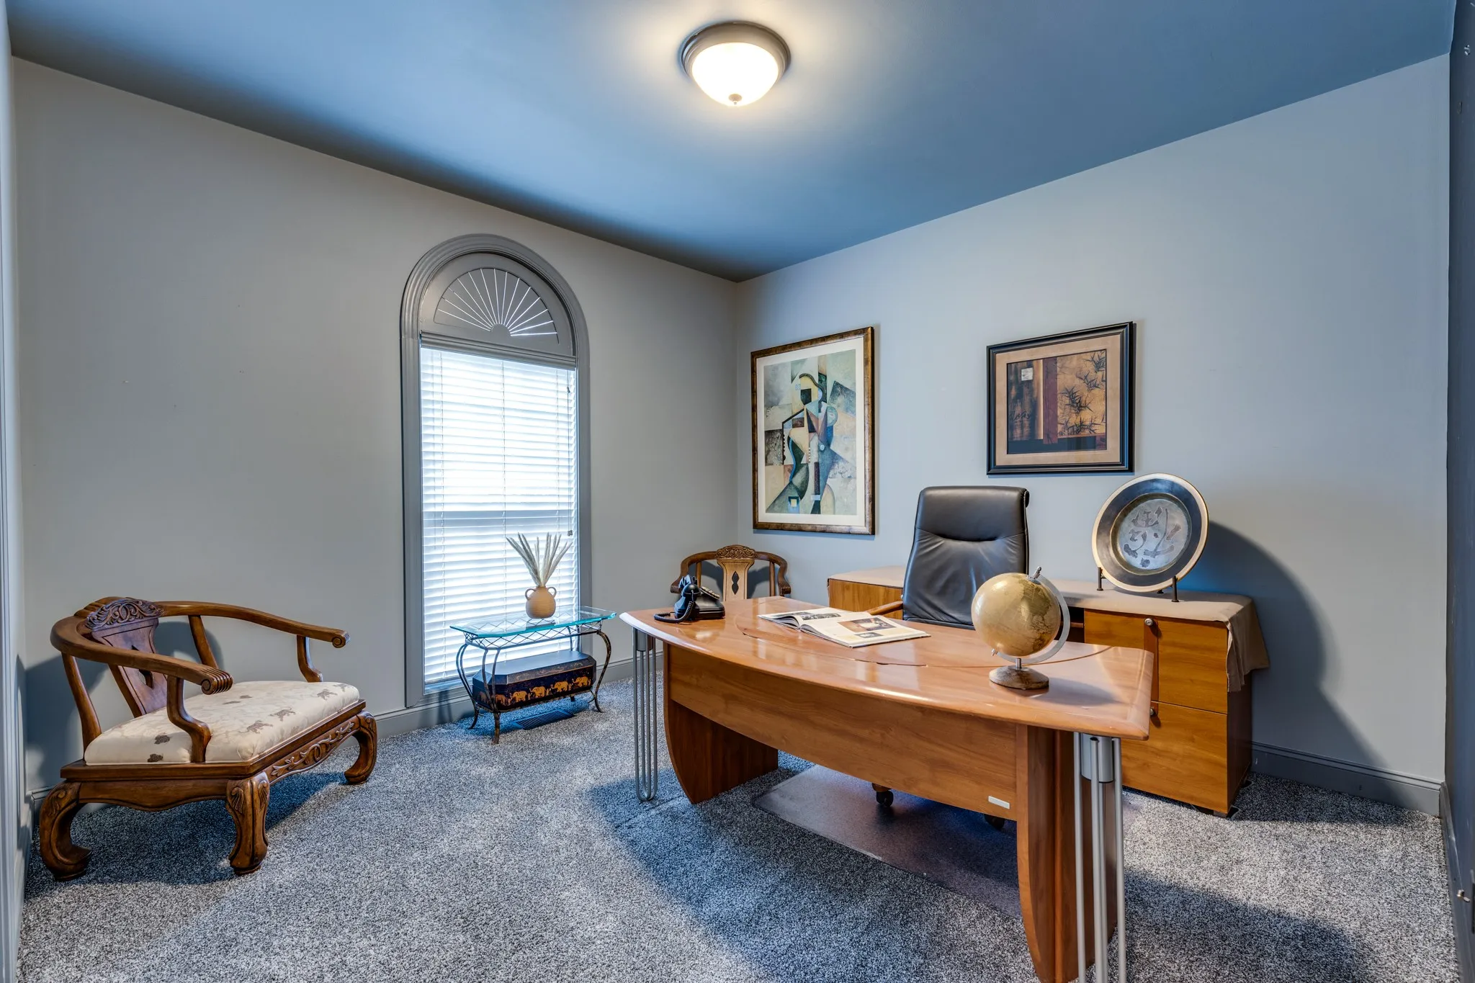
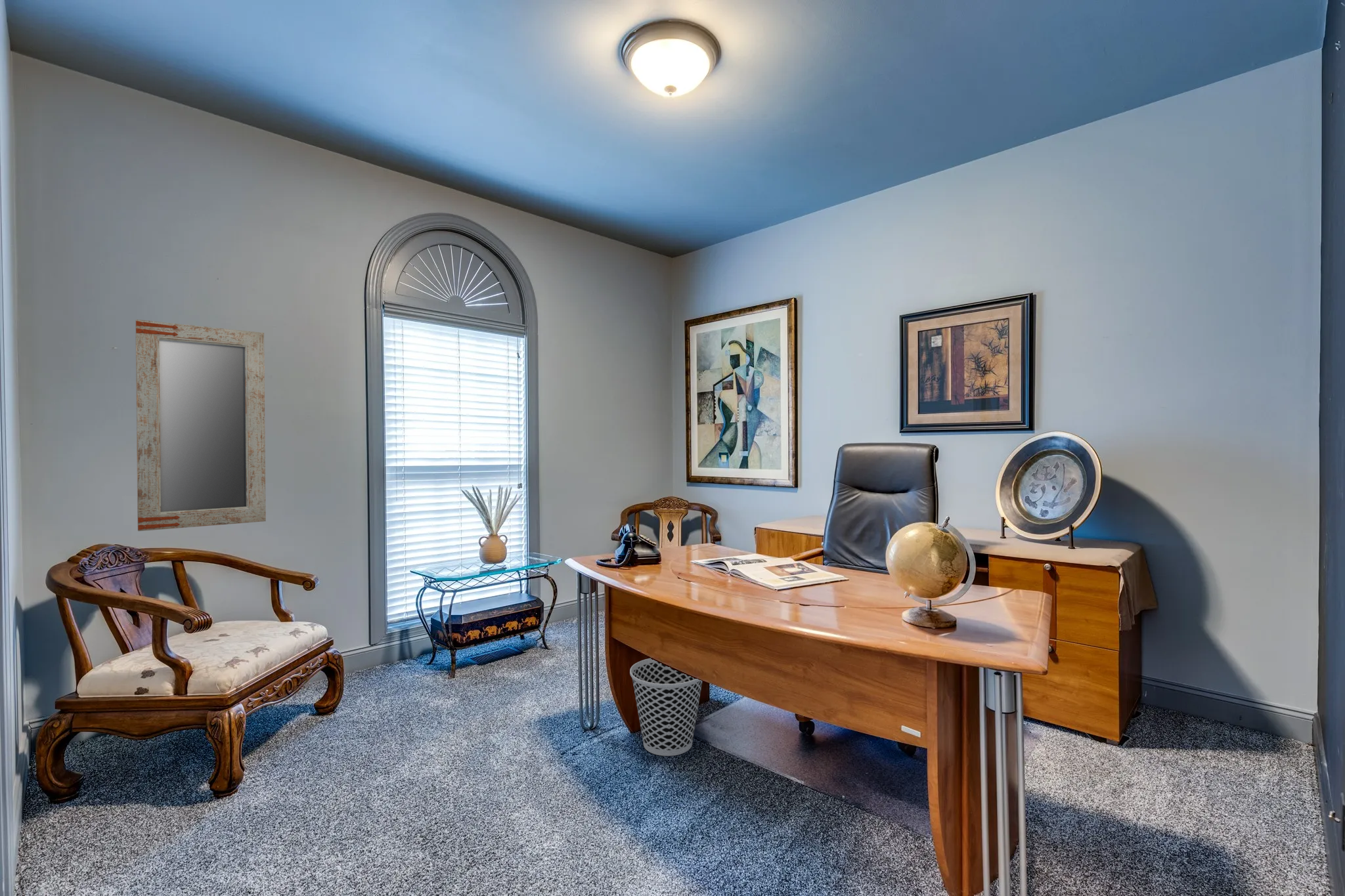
+ wastebasket (667, 706)
+ home mirror (204, 426)
